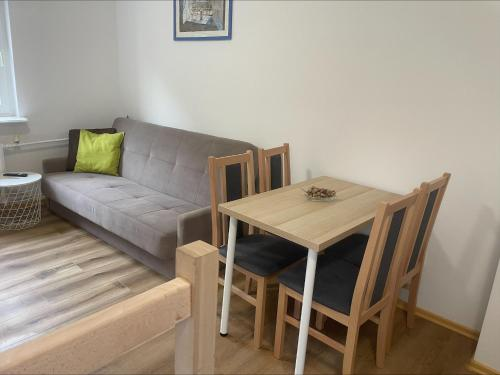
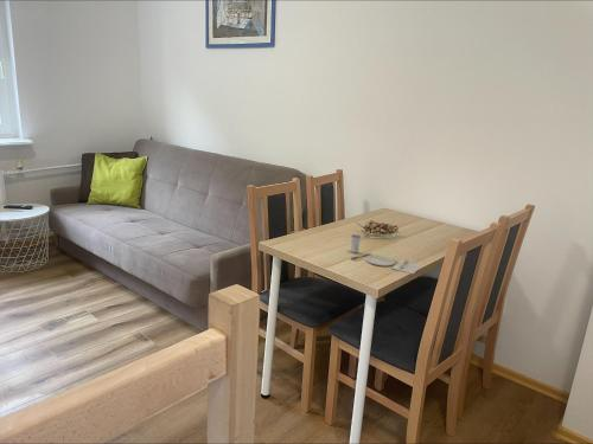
+ placemat (382, 256)
